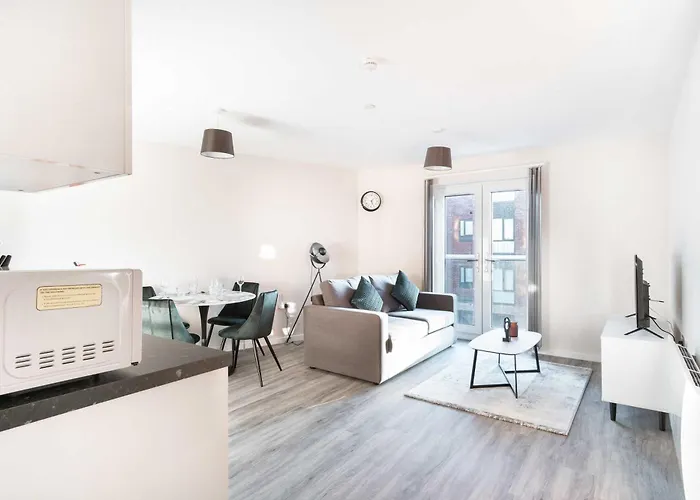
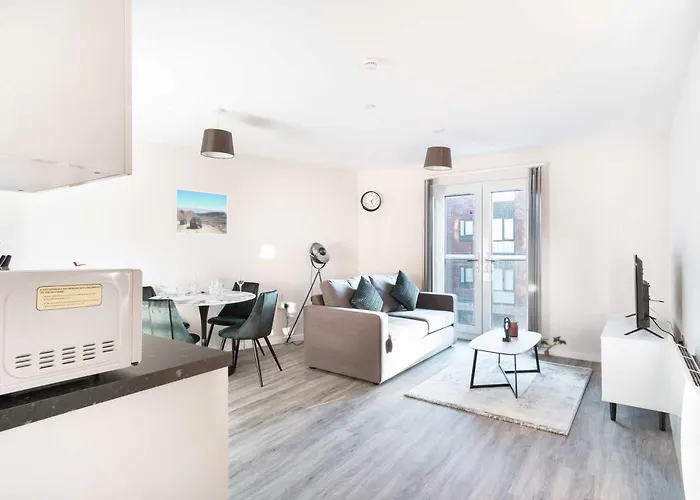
+ potted plant (552, 346)
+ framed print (202, 213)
